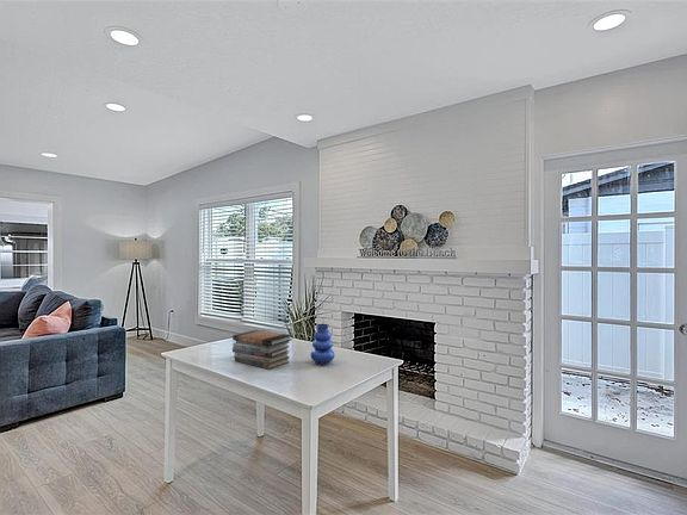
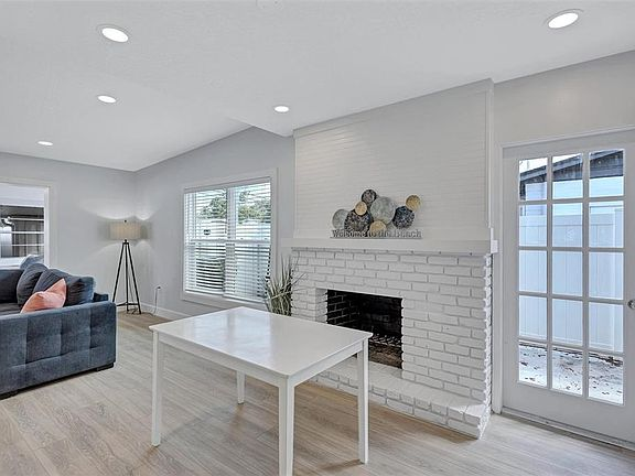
- vase (322, 343)
- book stack (261, 348)
